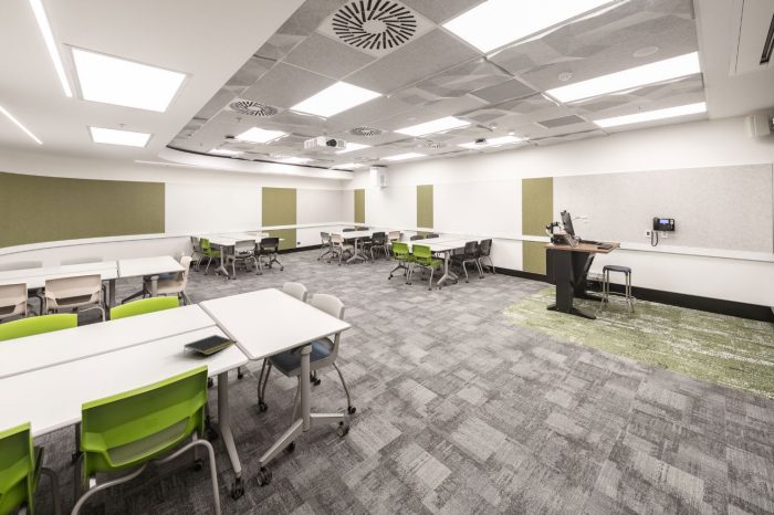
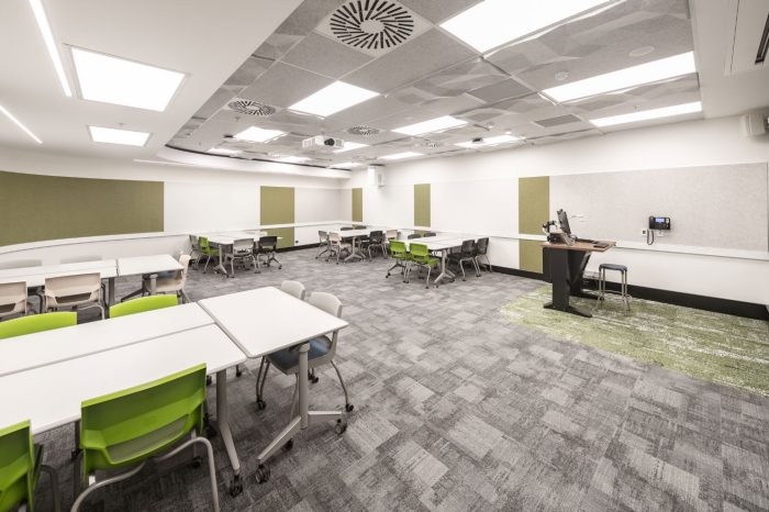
- notepad (211, 344)
